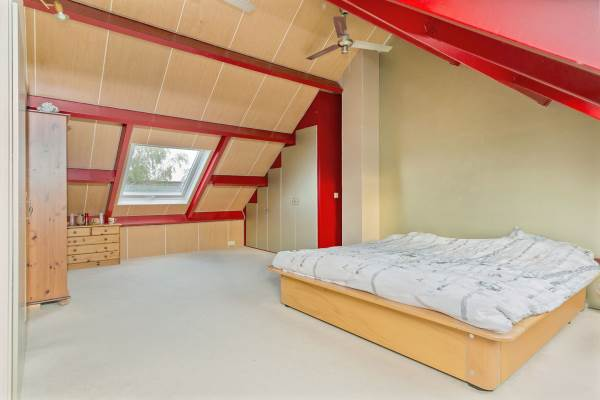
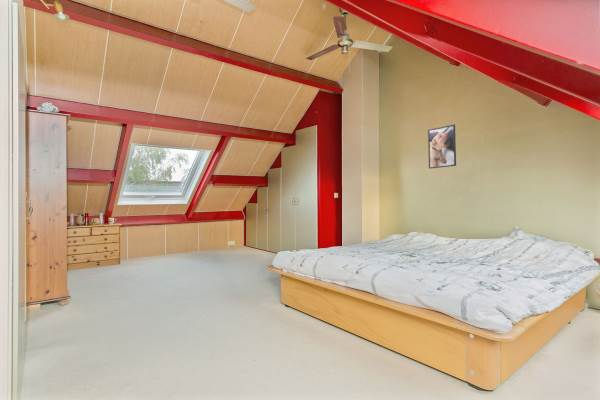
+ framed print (441, 147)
